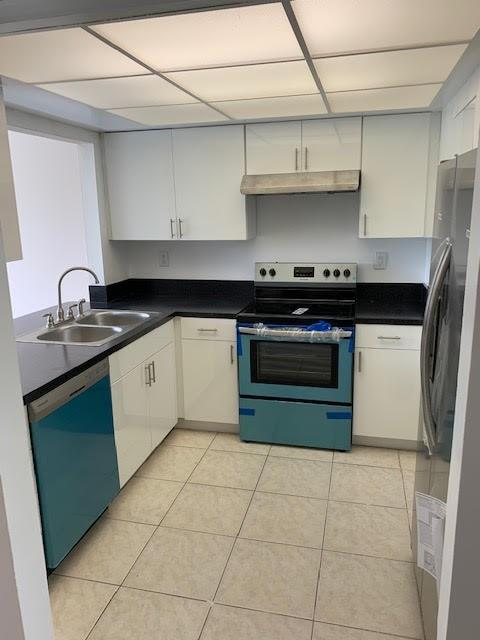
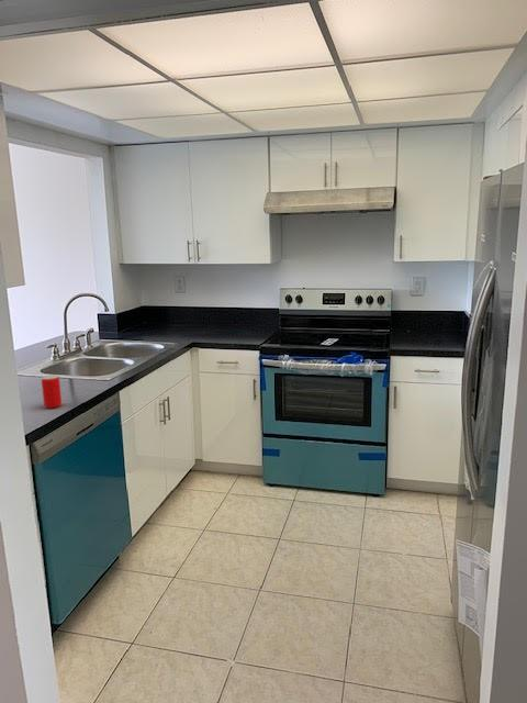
+ beverage can (52, 391)
